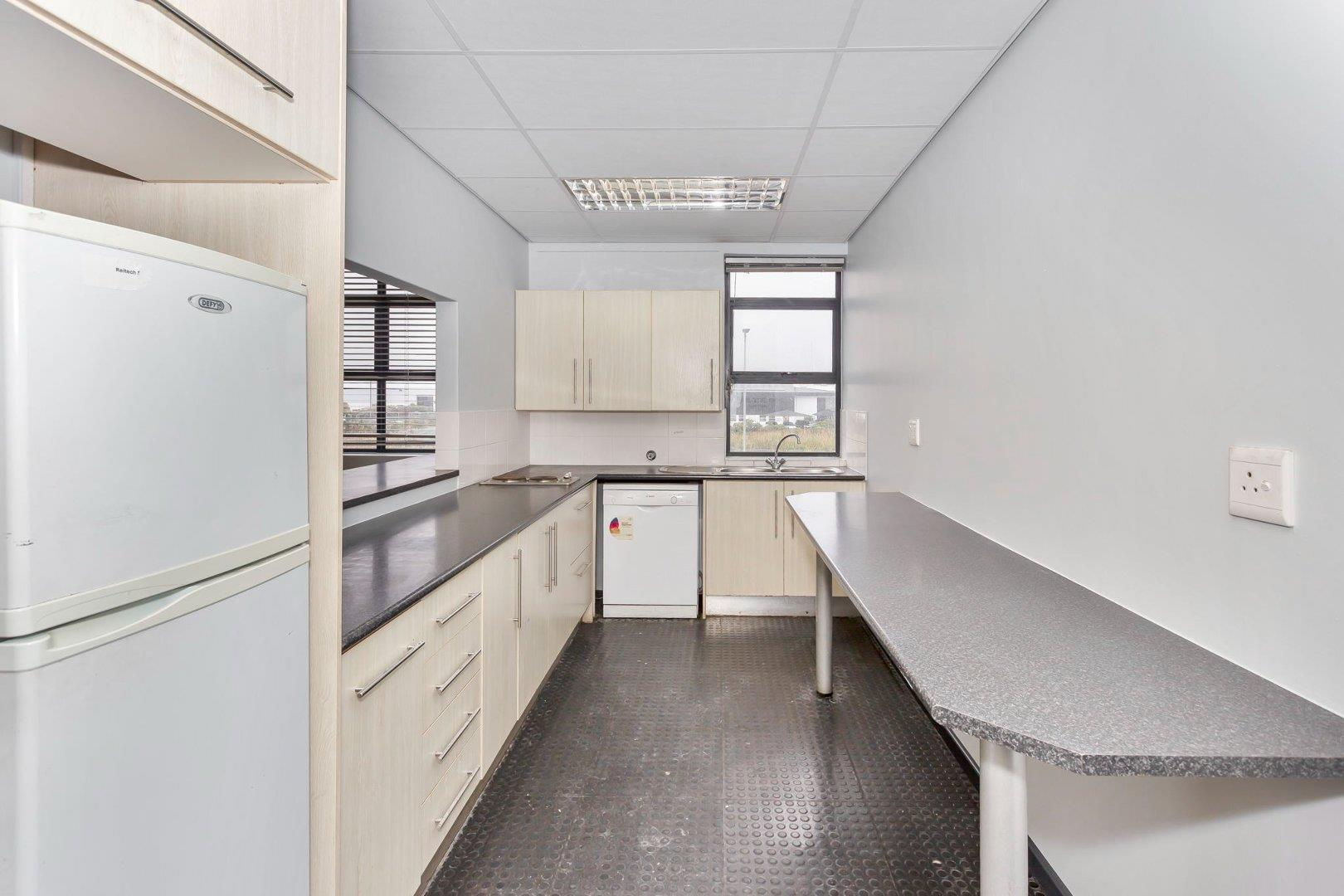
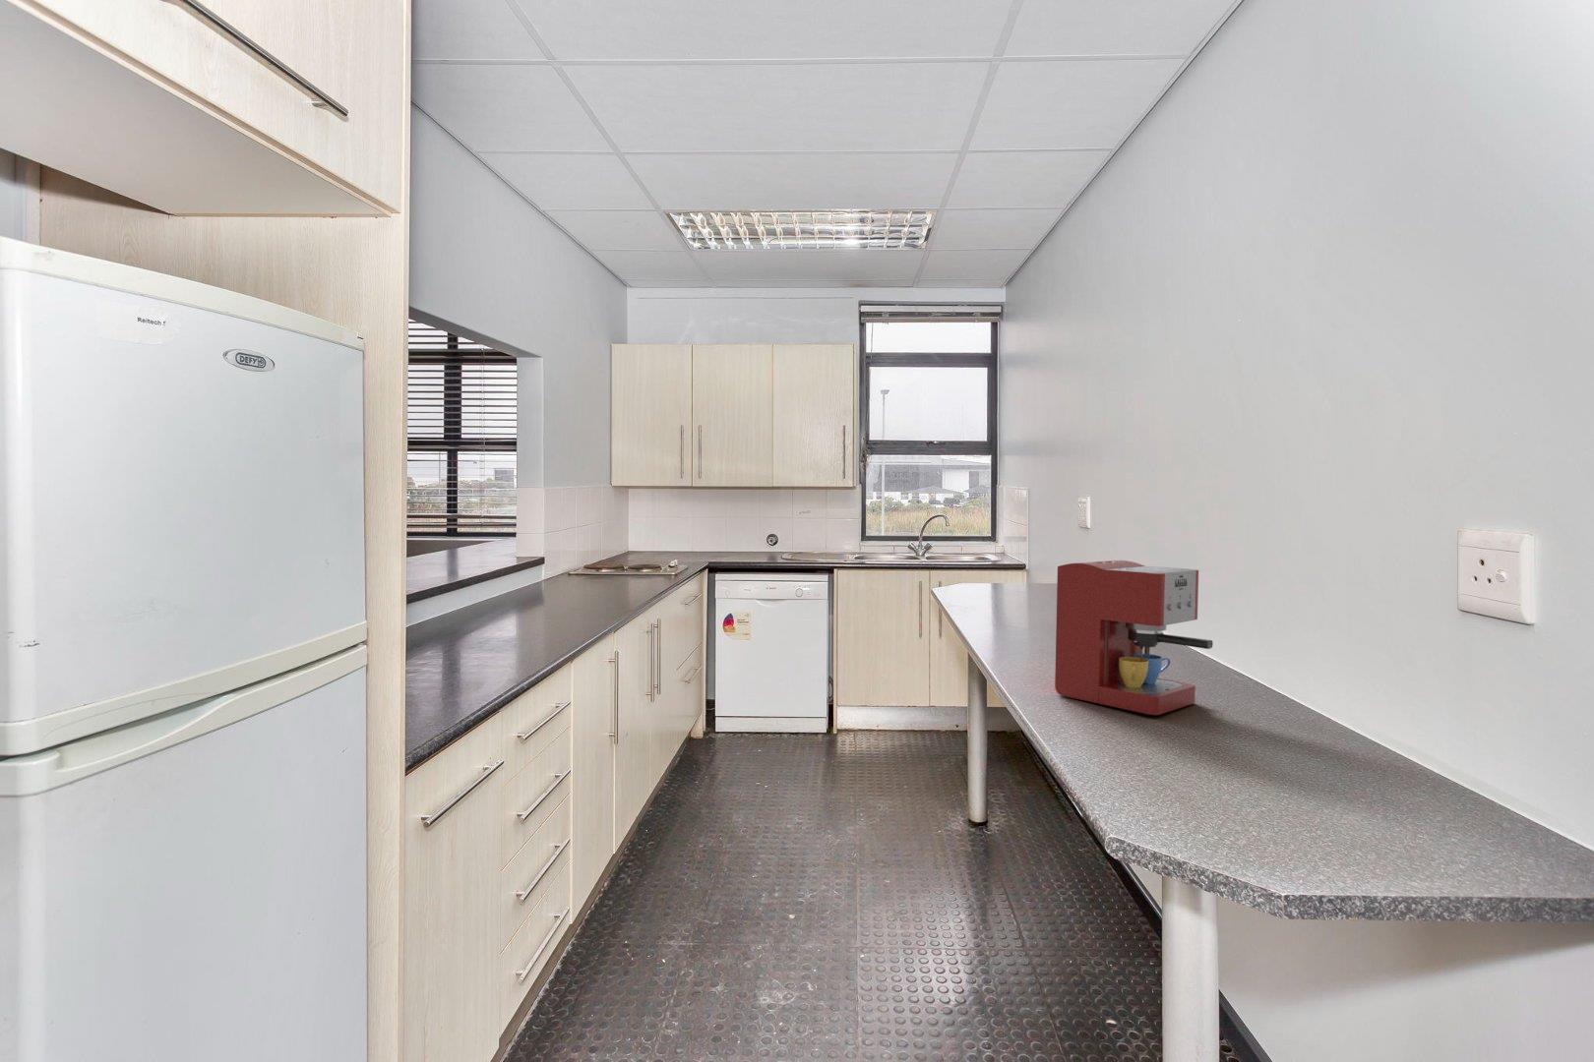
+ coffee maker (1124, 631)
